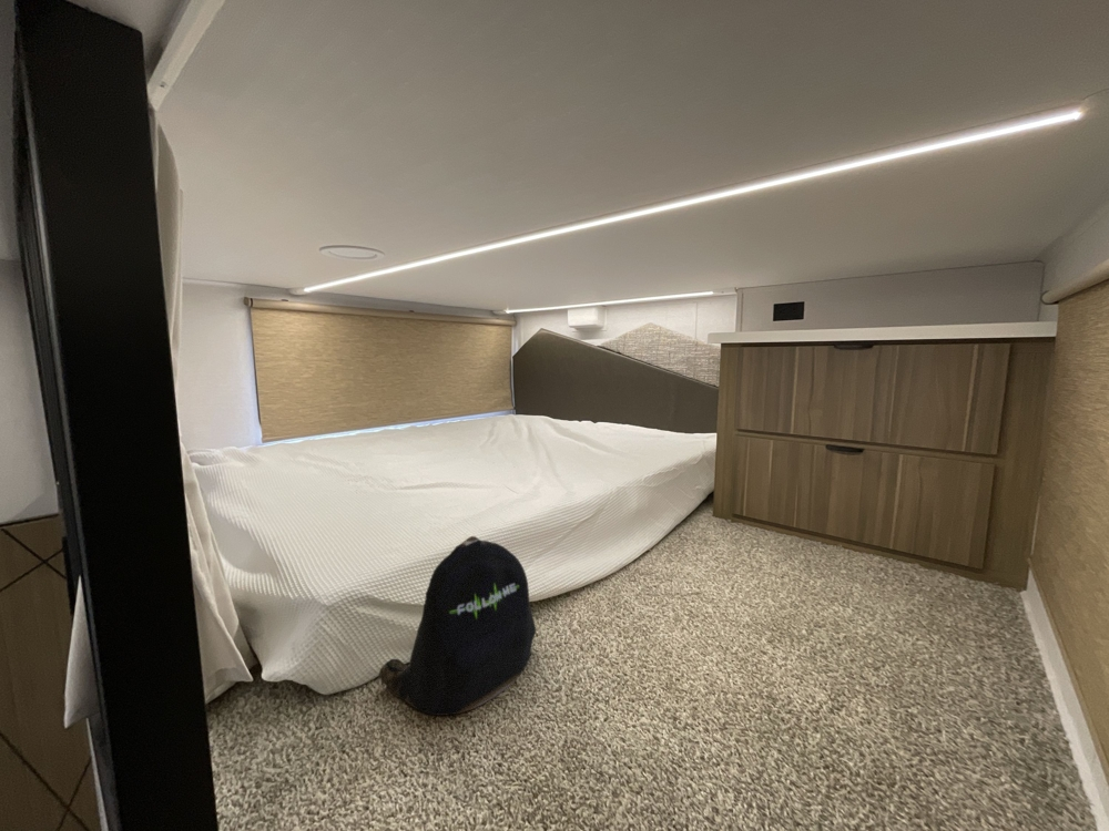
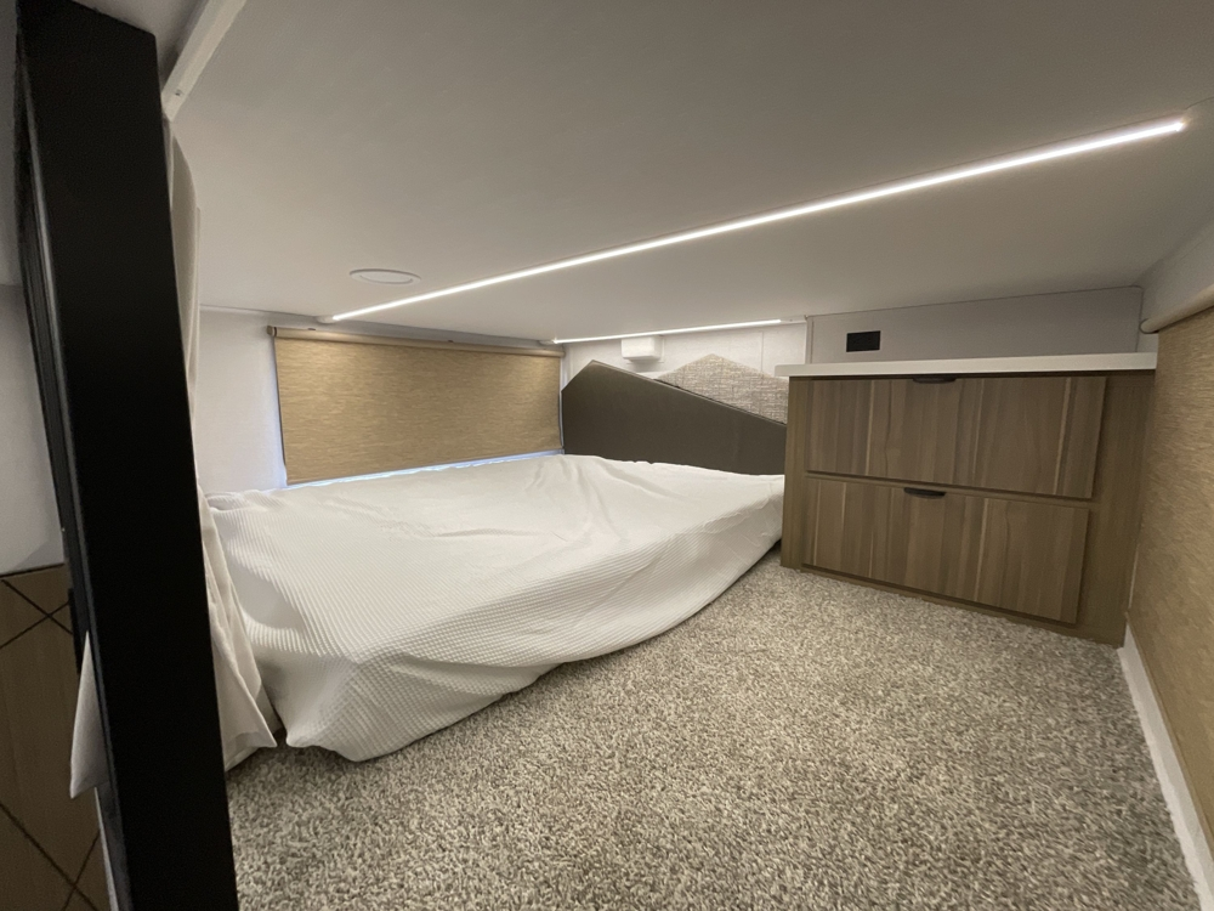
- backpack (467, 608)
